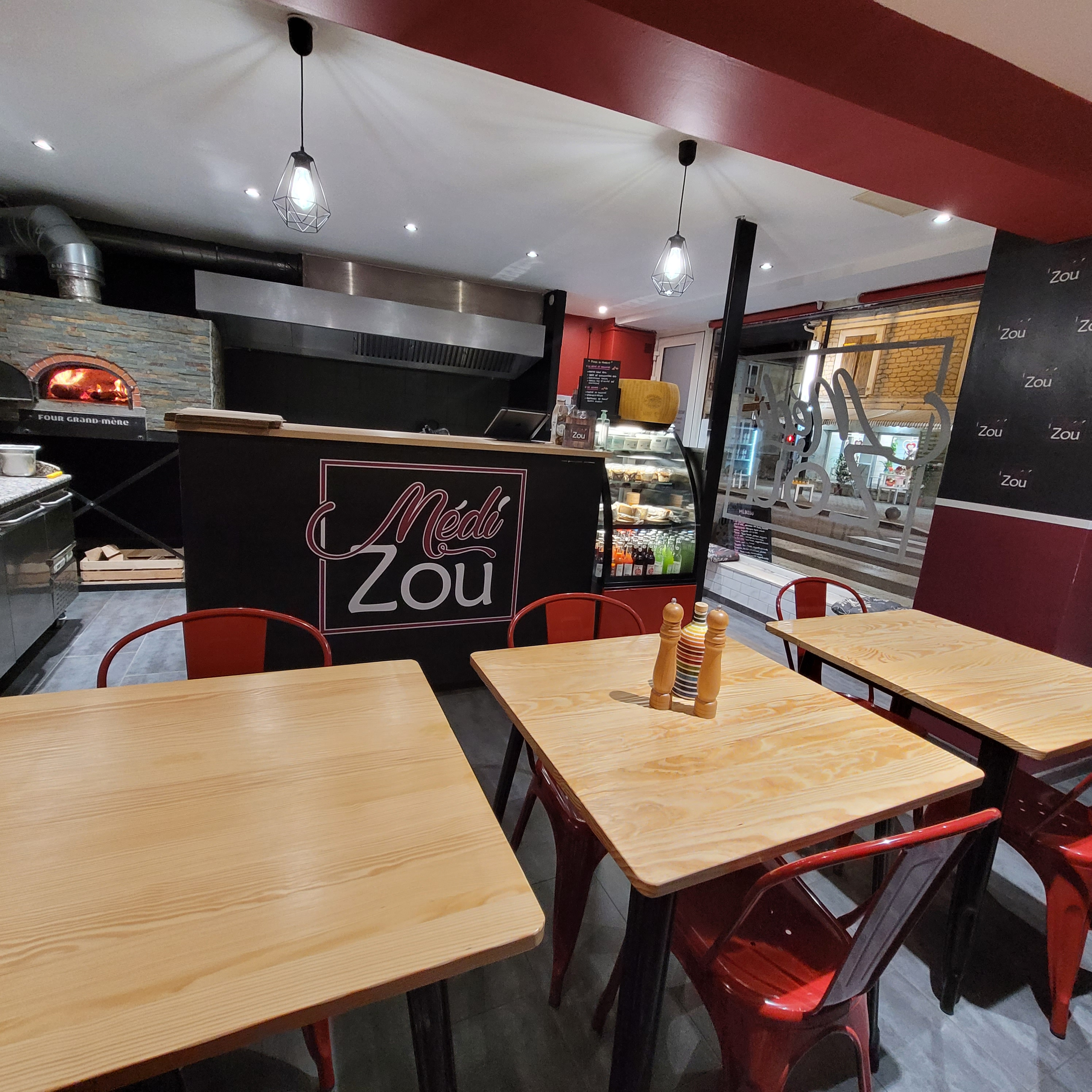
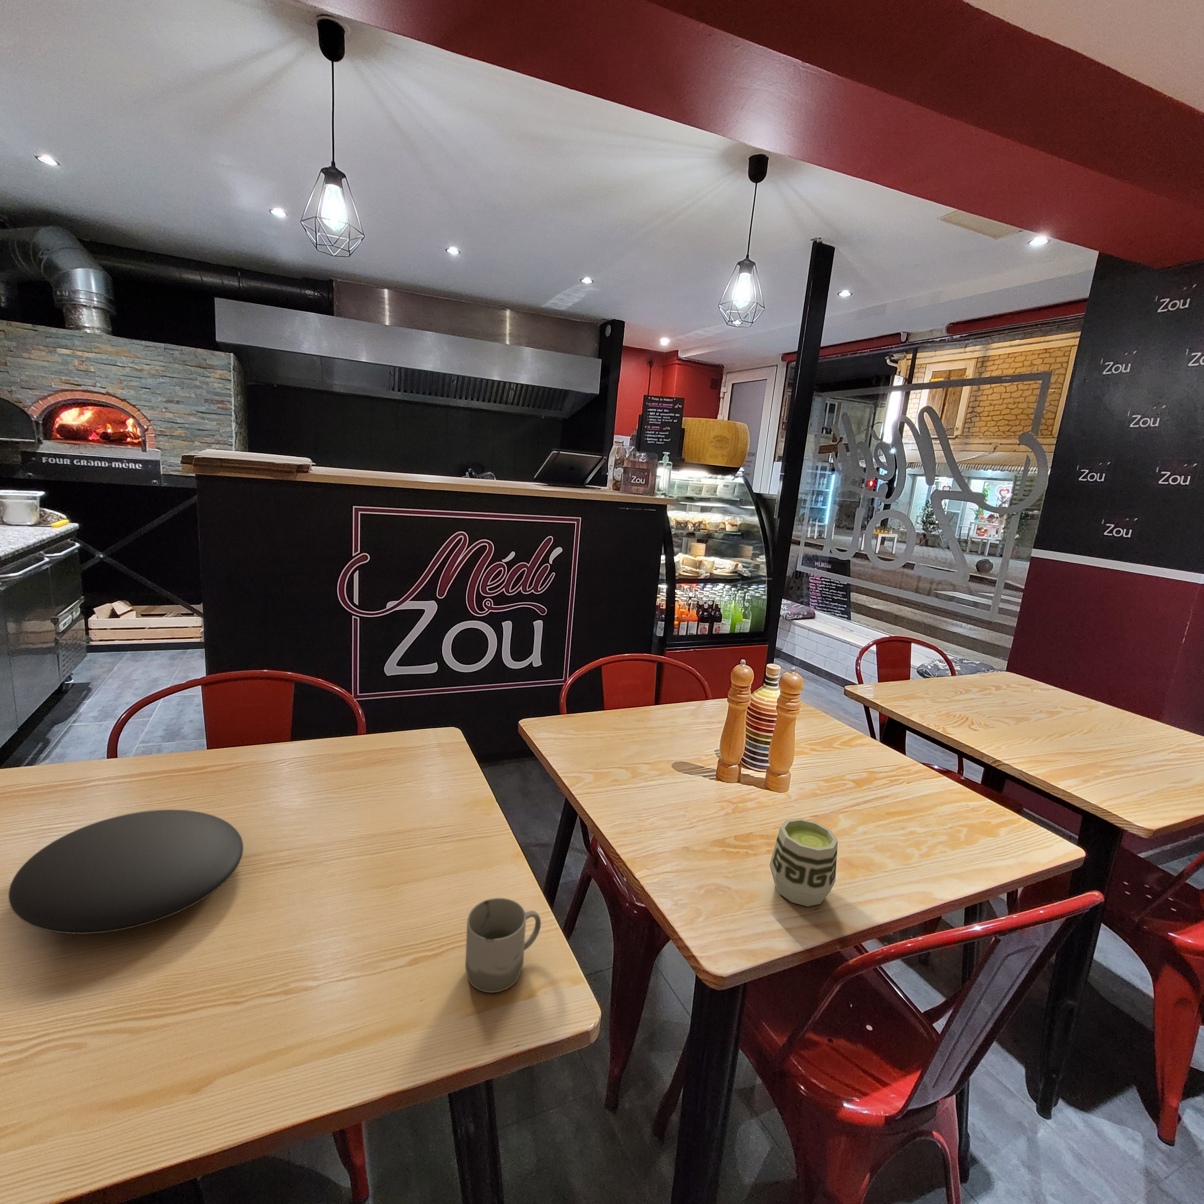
+ plate (135, 863)
+ cup (804, 861)
+ cup (506, 938)
